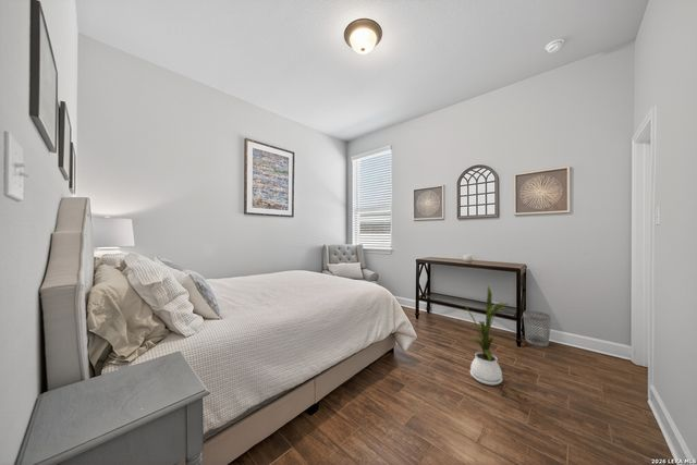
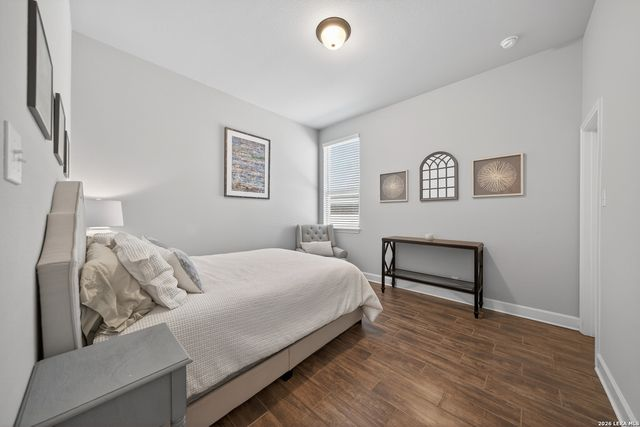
- wastebasket (536, 329)
- house plant (487, 333)
